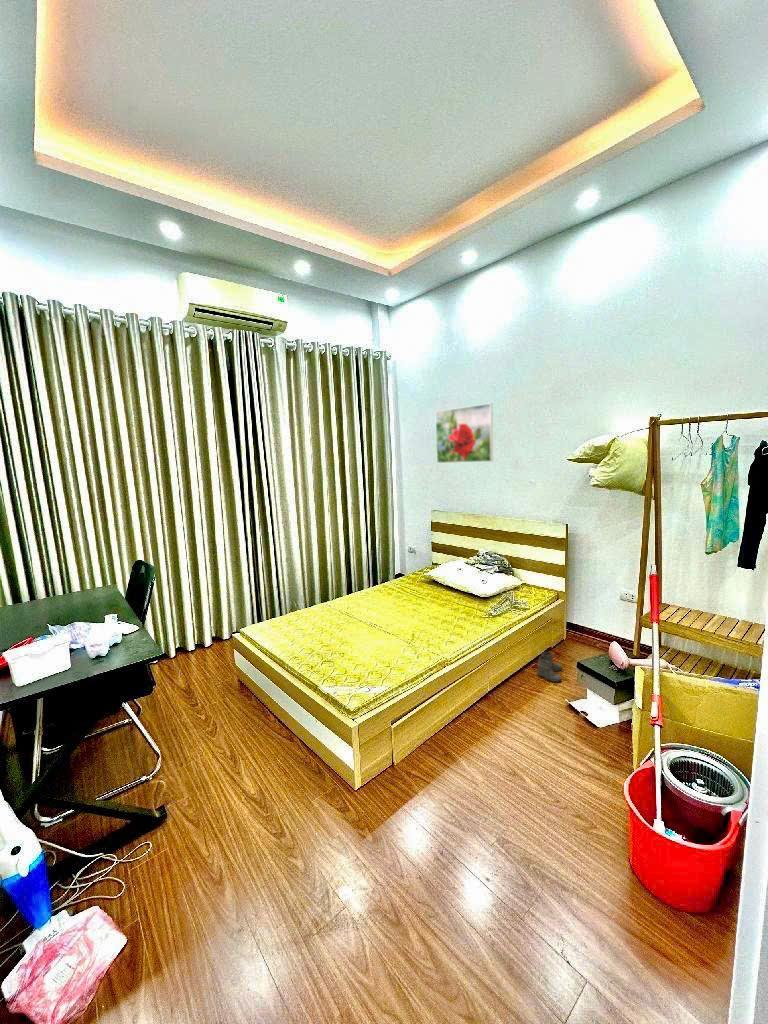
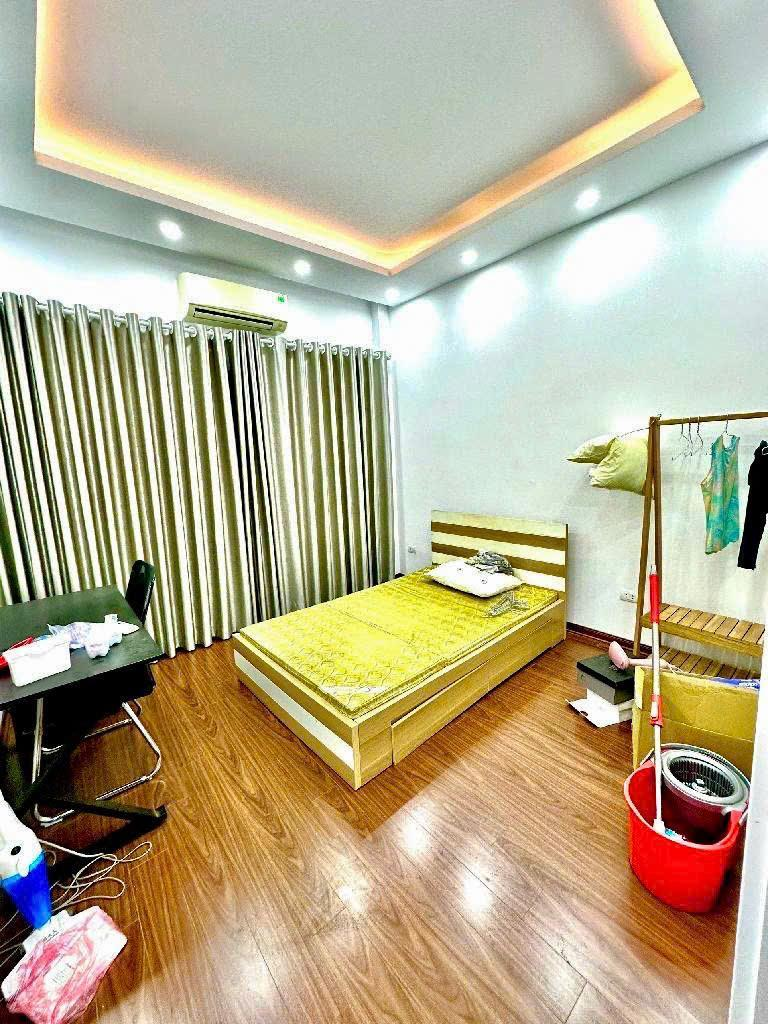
- boots (550, 665)
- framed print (462, 435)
